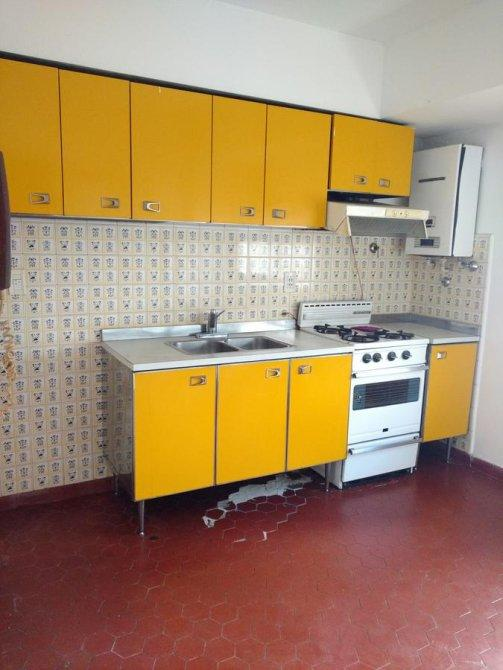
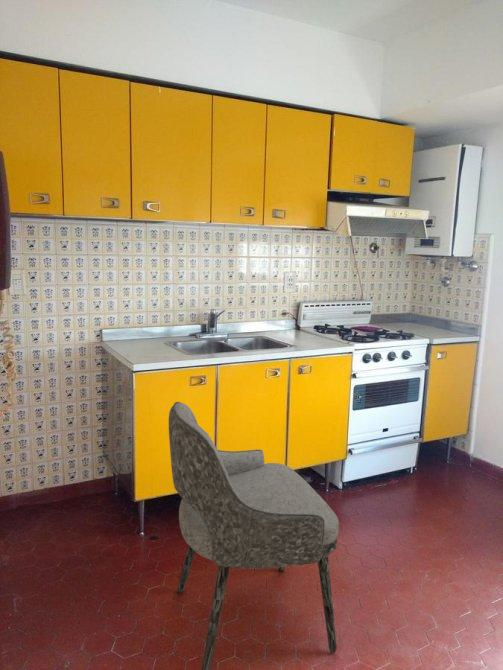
+ dining chair (244, 517)
